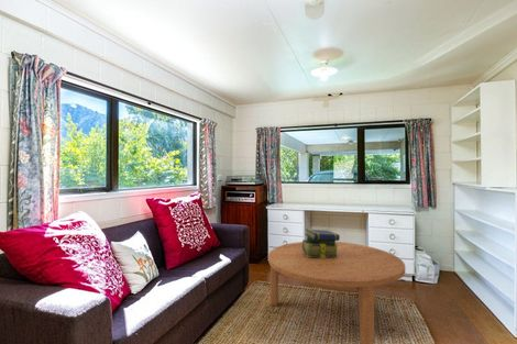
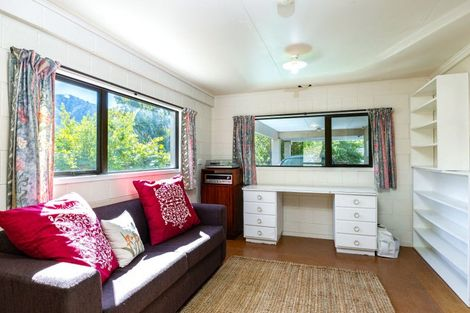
- coffee table (332, 285)
- stack of books (320, 242)
